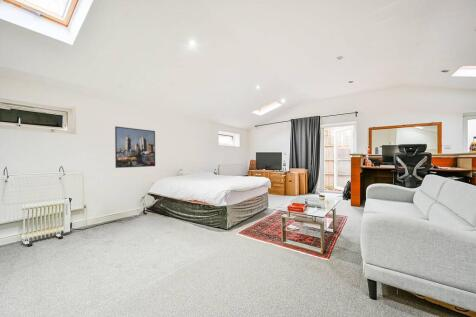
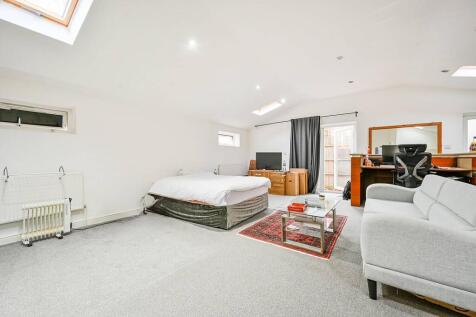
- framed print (136, 147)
